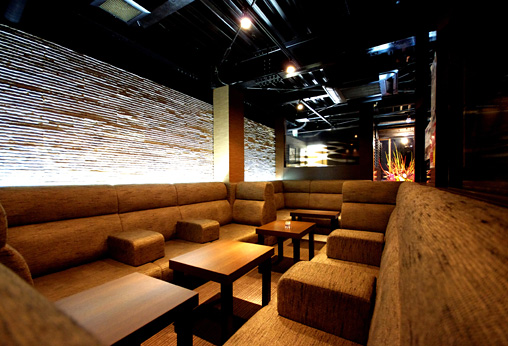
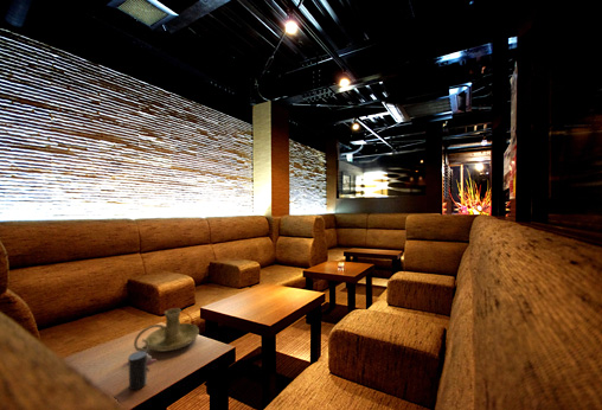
+ candle holder (167, 328)
+ cup (142, 367)
